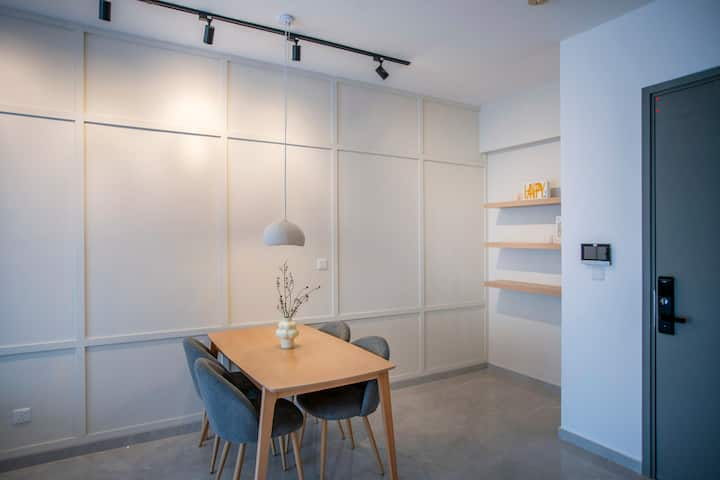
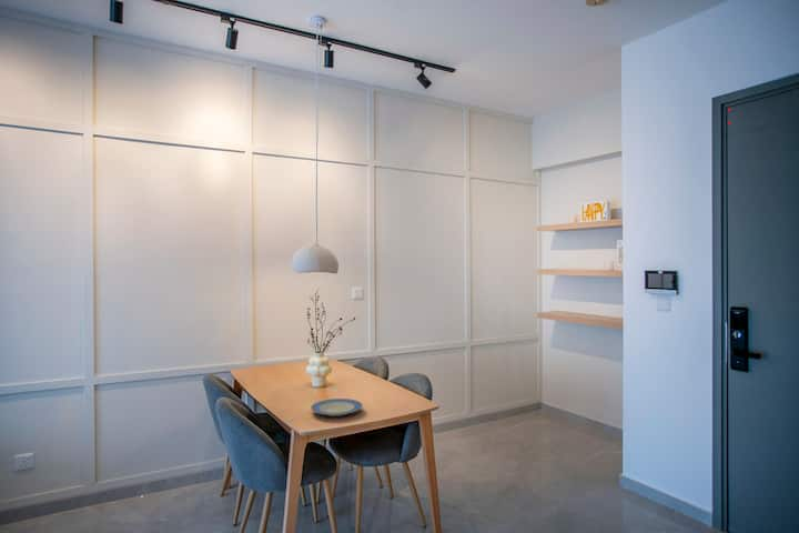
+ plate (336, 409)
